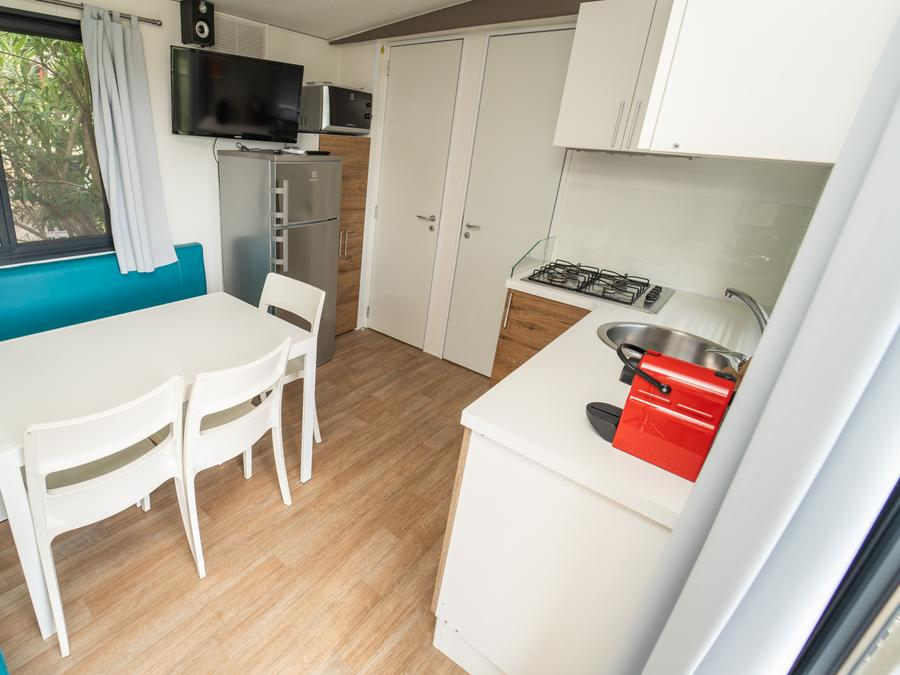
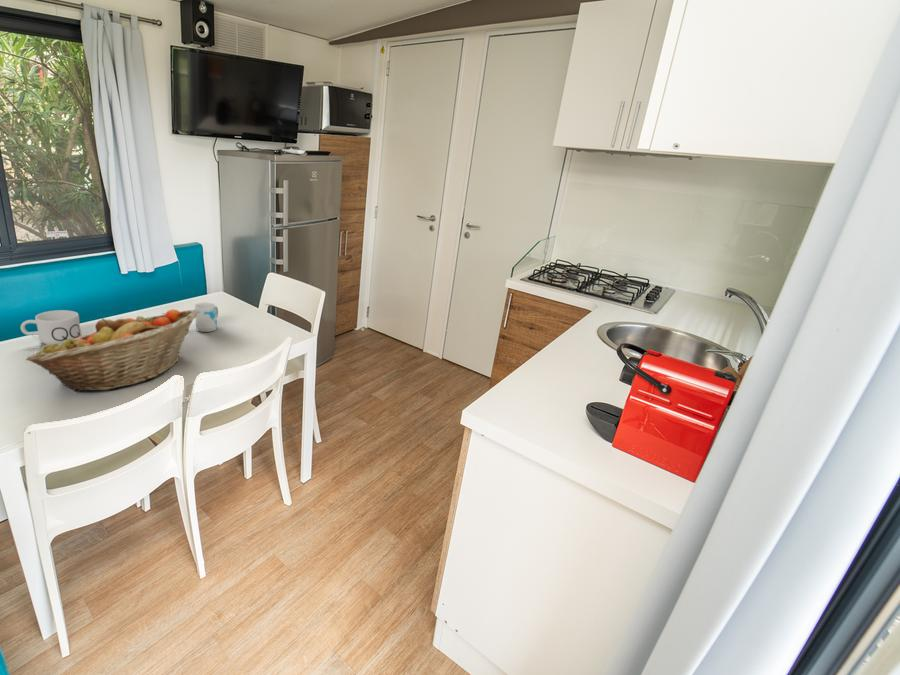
+ fruit basket (123, 343)
+ mug (208, 315)
+ mug (51, 328)
